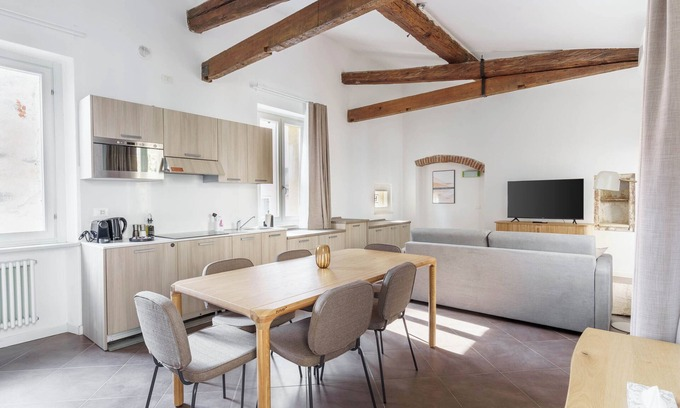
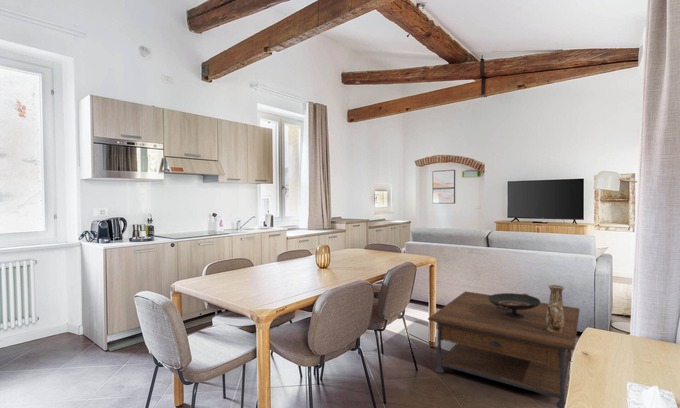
+ vase (555, 307)
+ coffee table (506, 338)
+ decorative bowl (513, 306)
